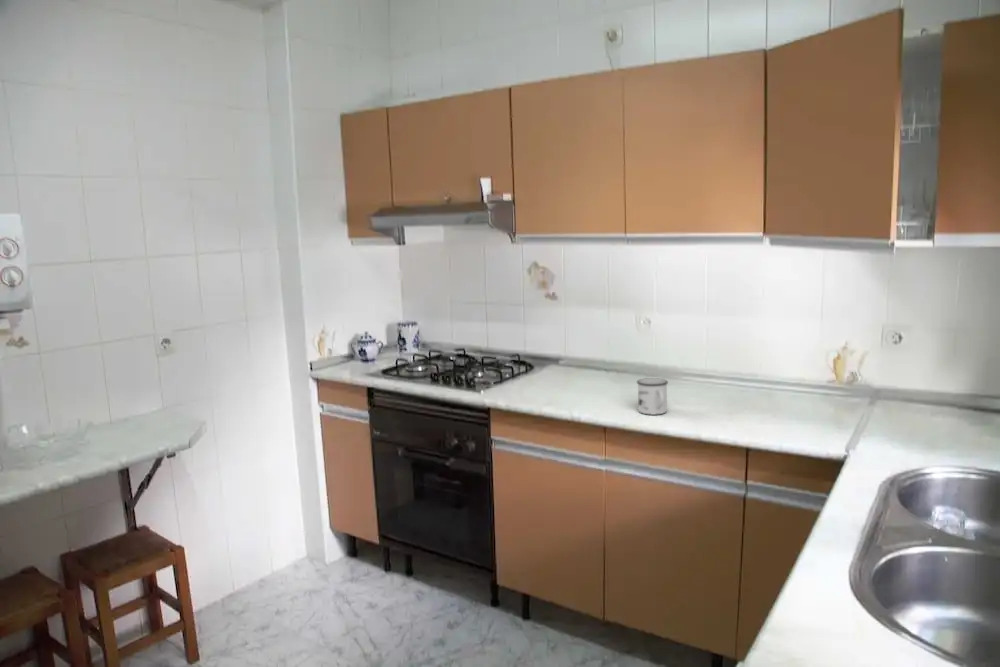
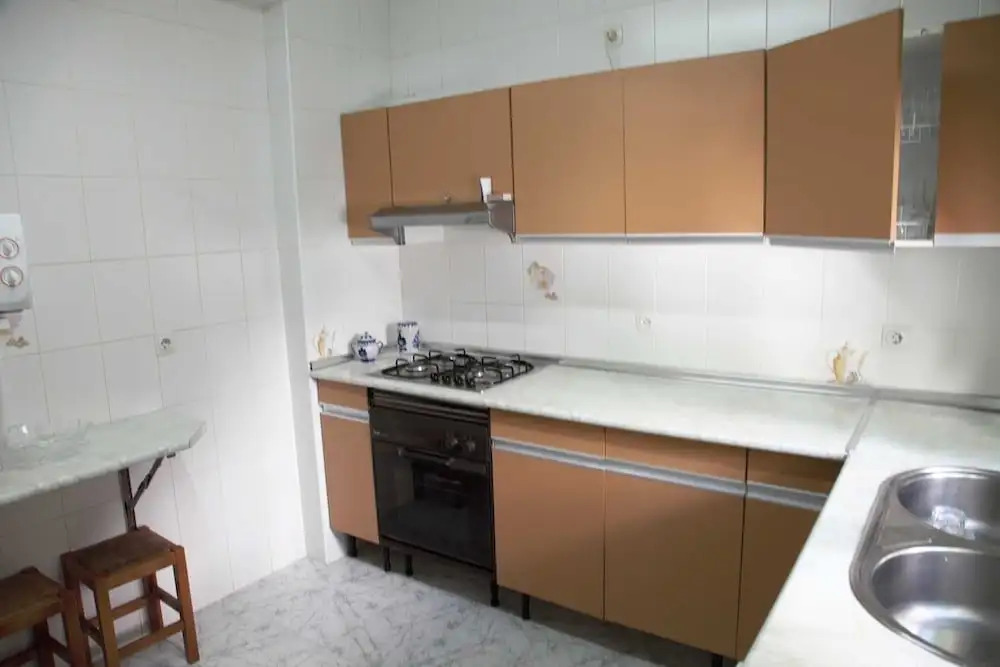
- mug (654, 397)
